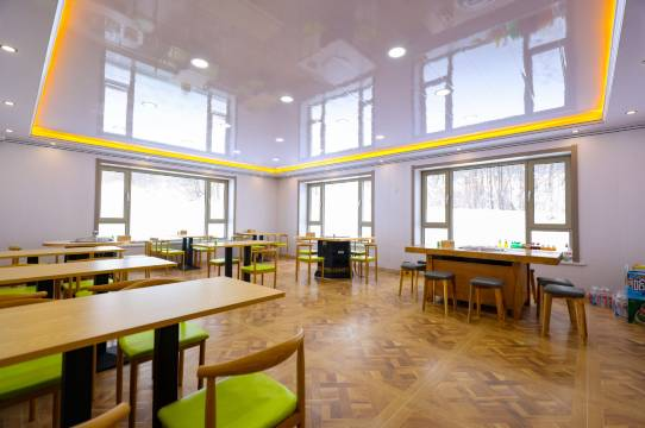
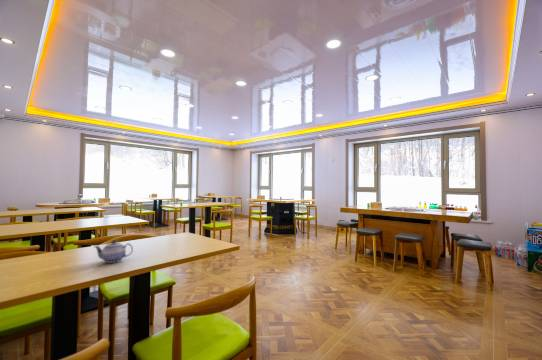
+ teapot (113, 250)
